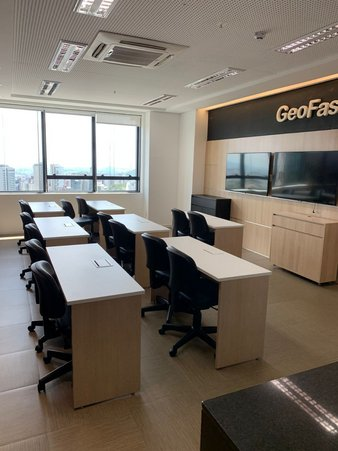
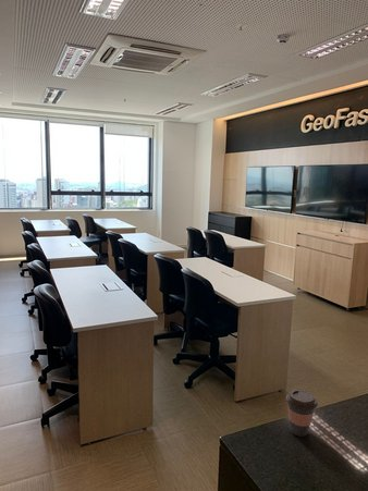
+ coffee cup (299, 413)
